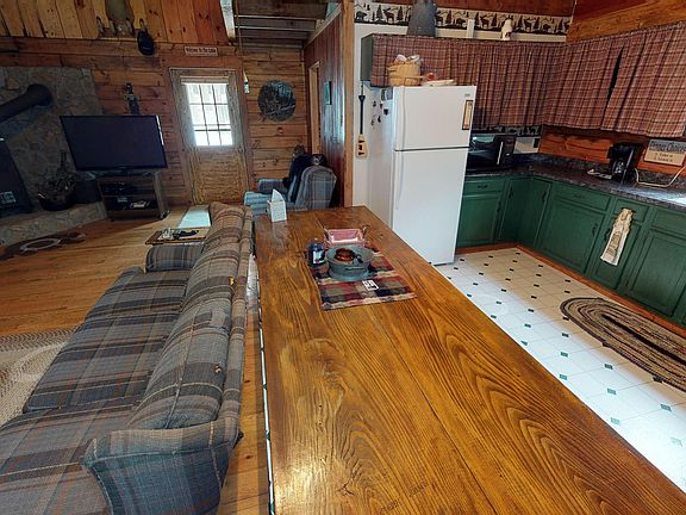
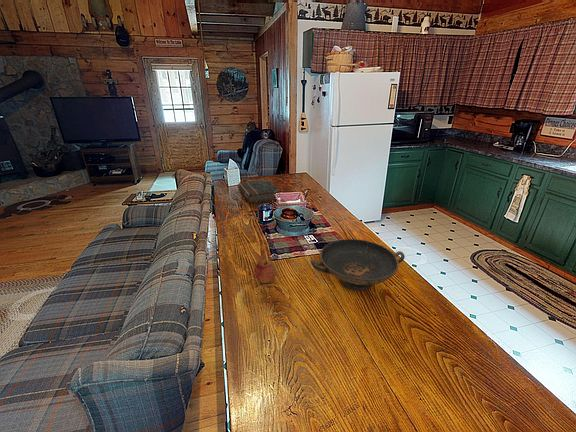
+ apple (265, 271)
+ book (258, 190)
+ decorative bowl (357, 269)
